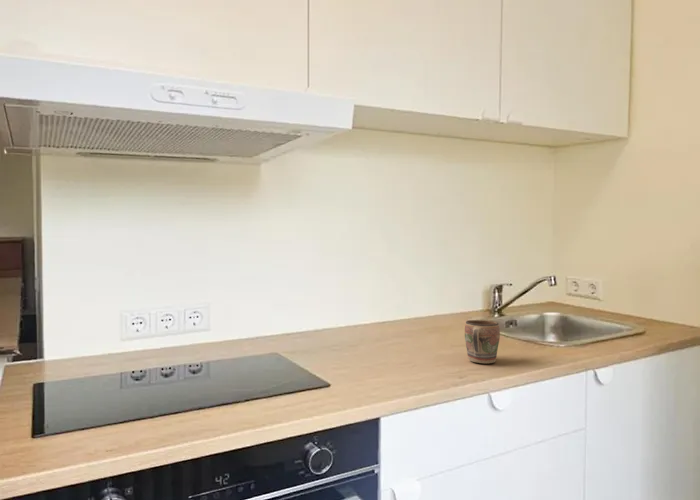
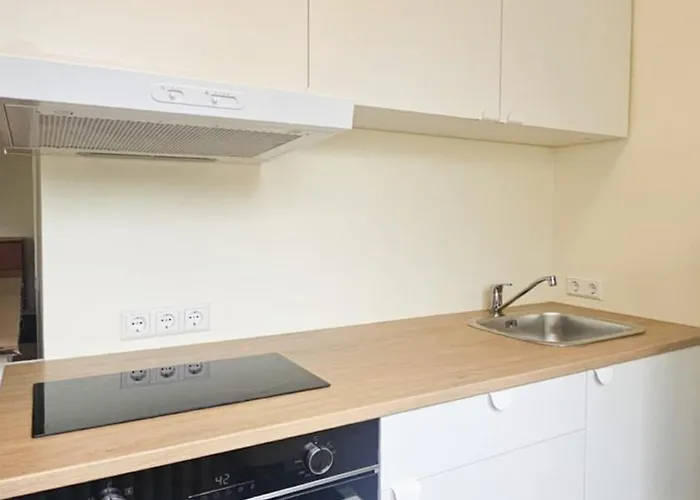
- mug (479, 341)
